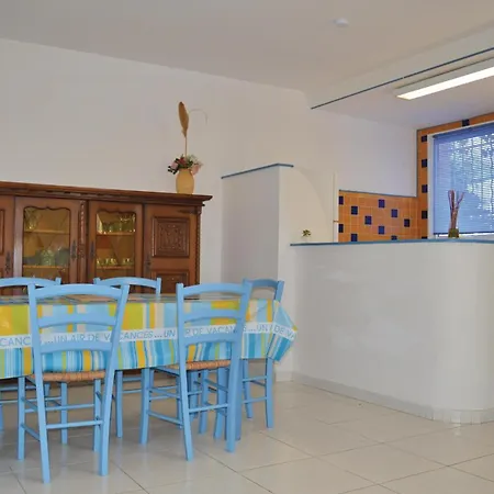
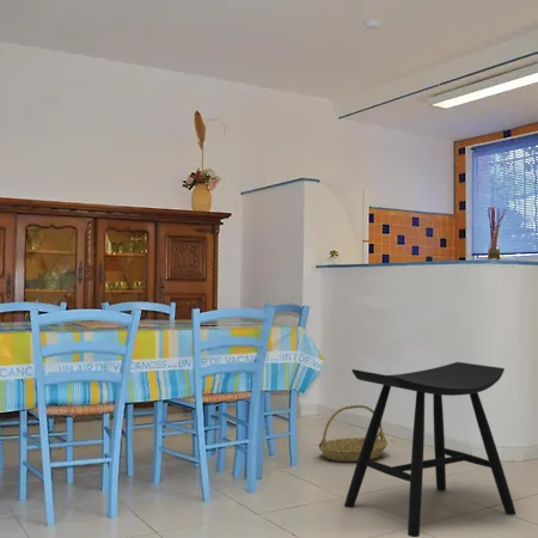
+ basket (353, 438)
+ stool (423, 439)
